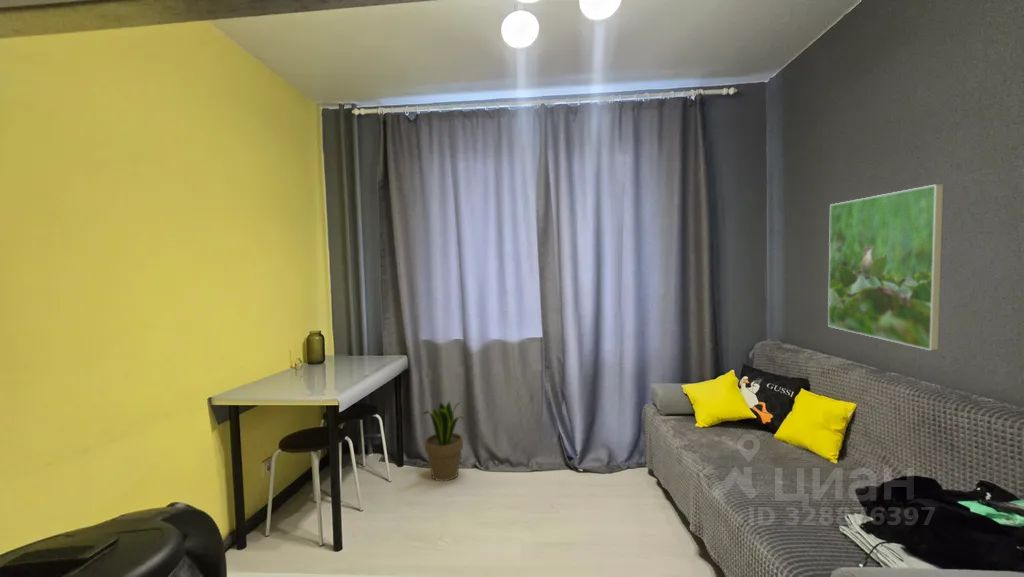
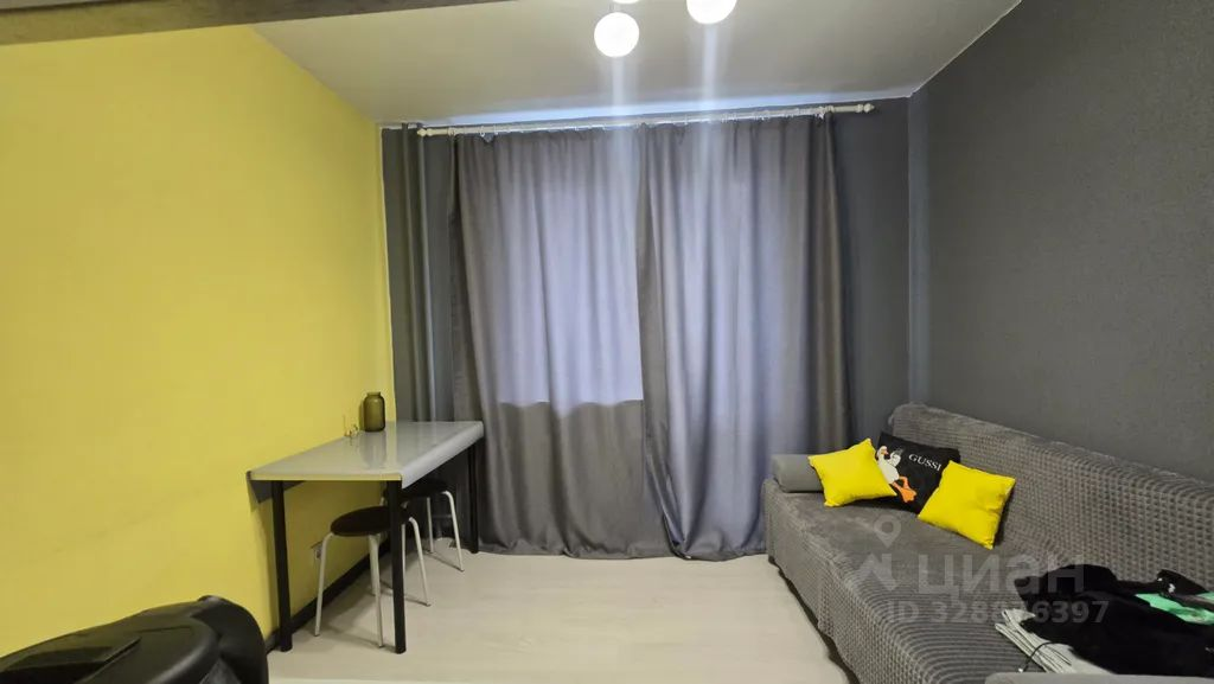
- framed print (876, 267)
- potted plant (445, 438)
